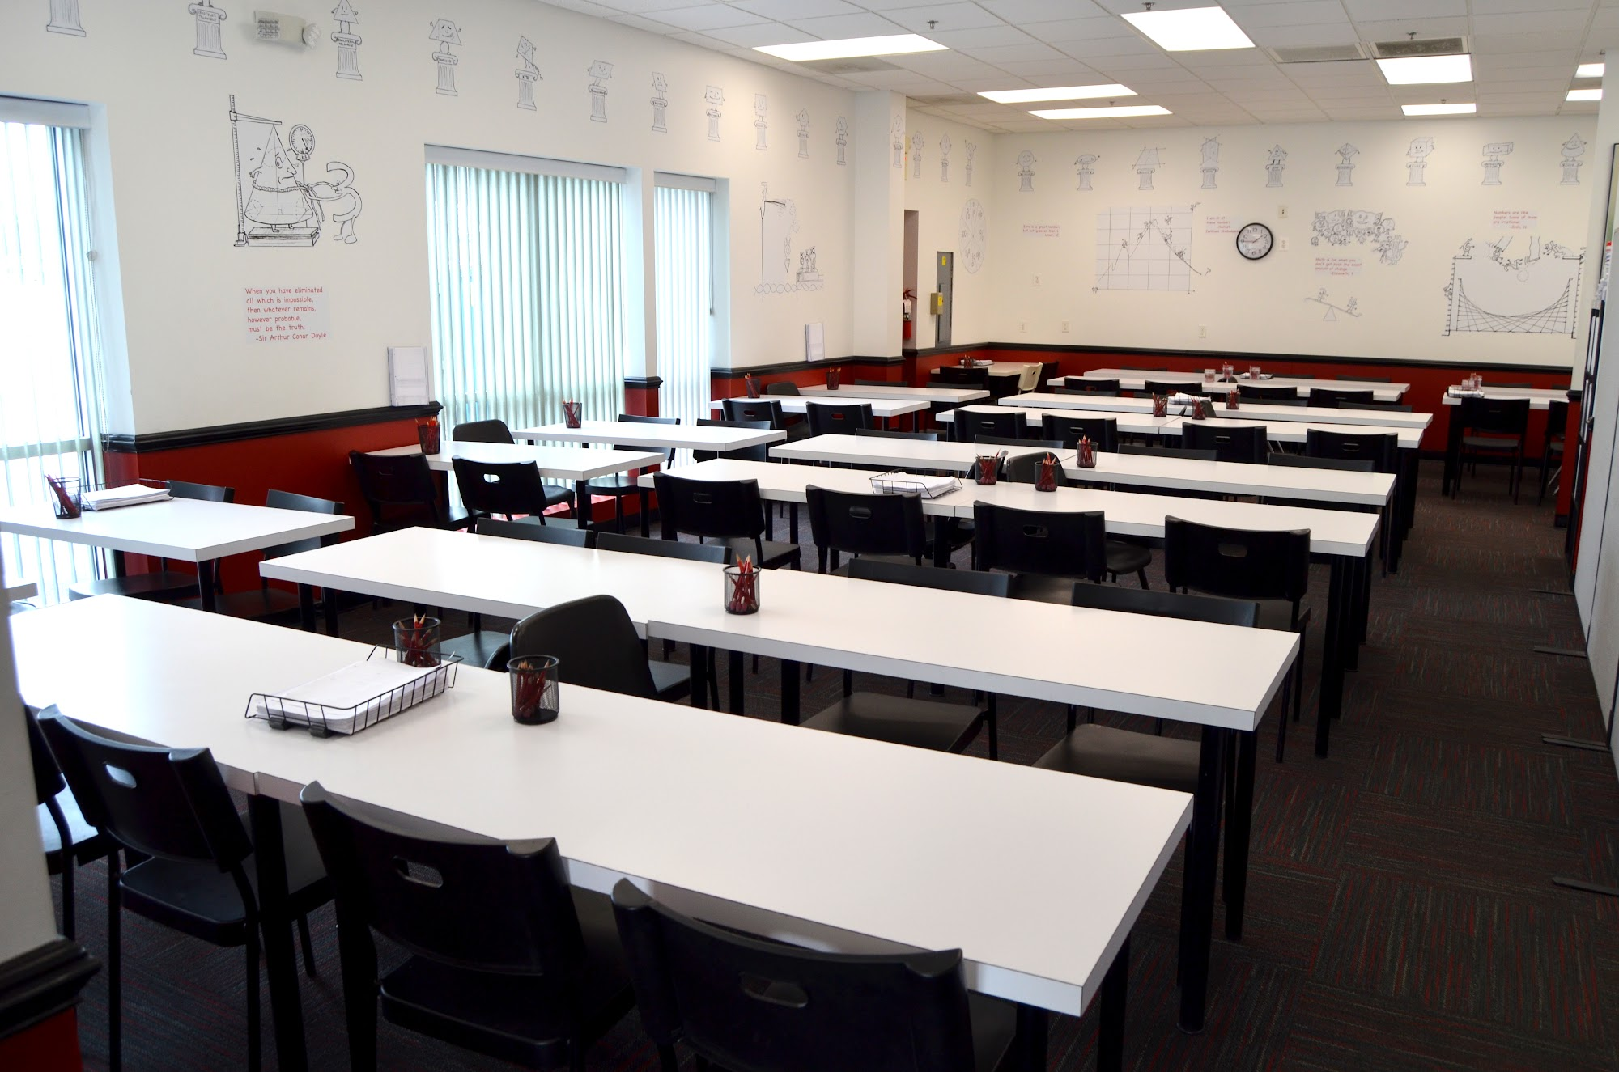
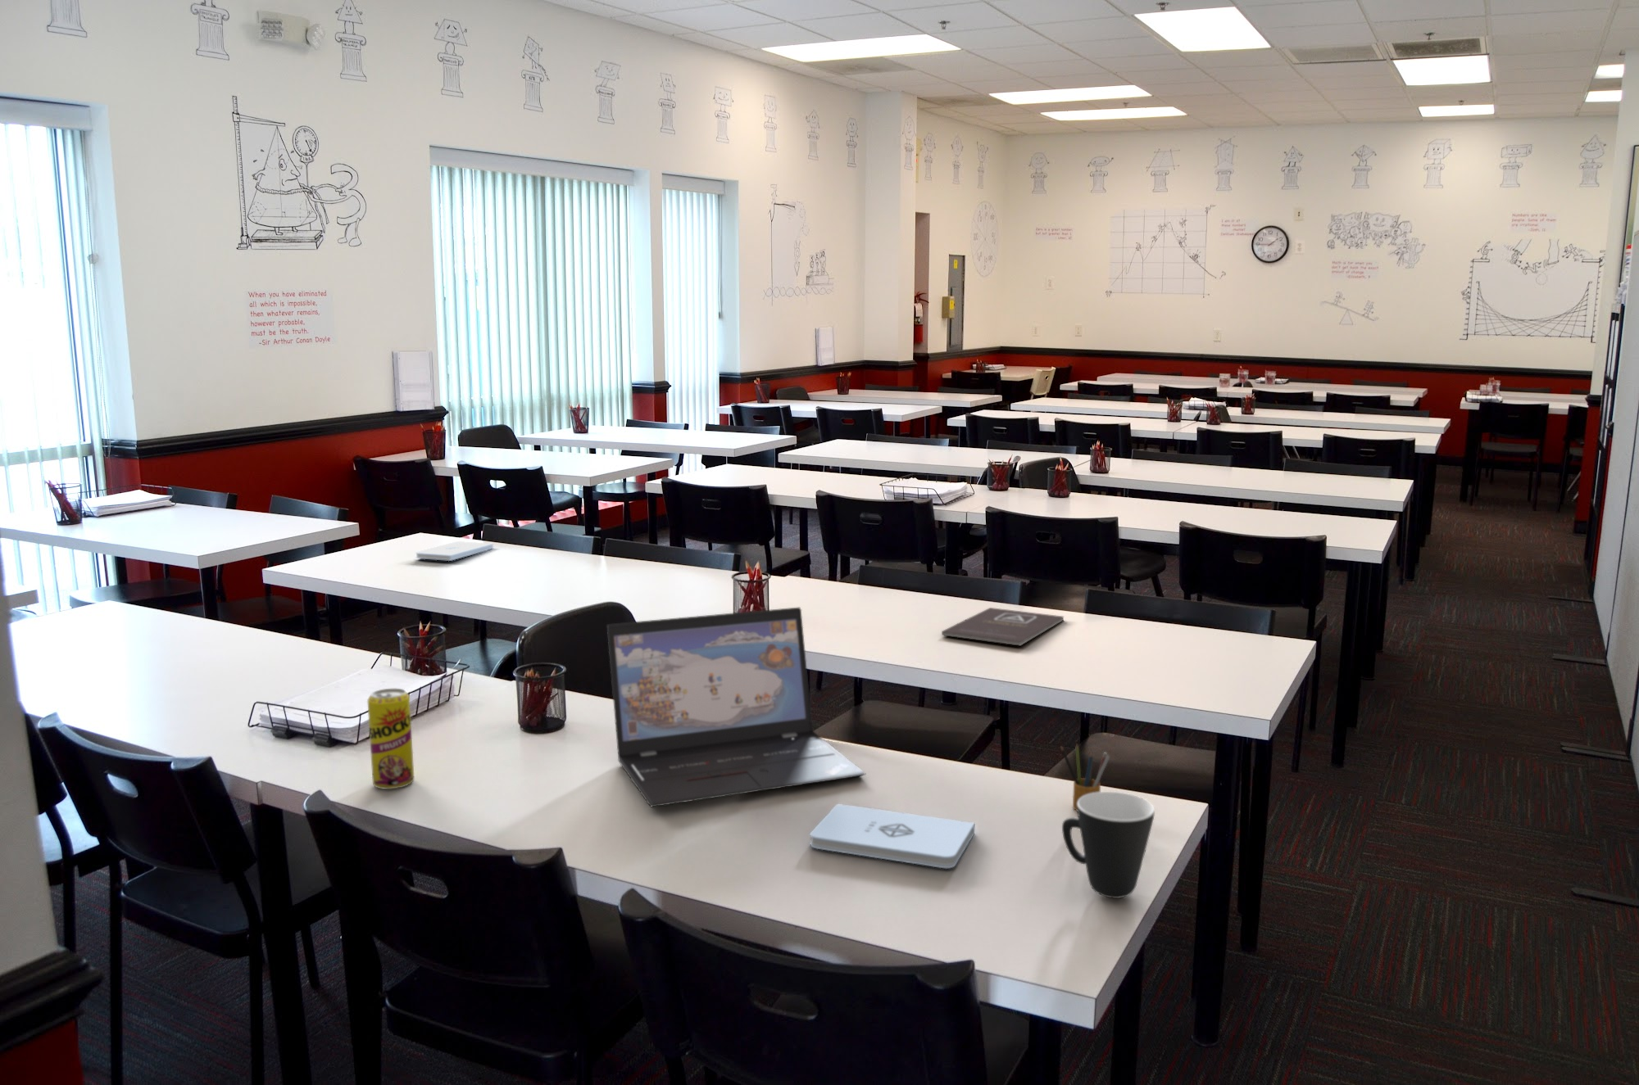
+ pencil box (1085, 776)
+ notepad (892, 834)
+ notepad (454, 550)
+ laptop (733, 699)
+ mug (1105, 848)
+ beverage can (391, 737)
+ book (1004, 626)
